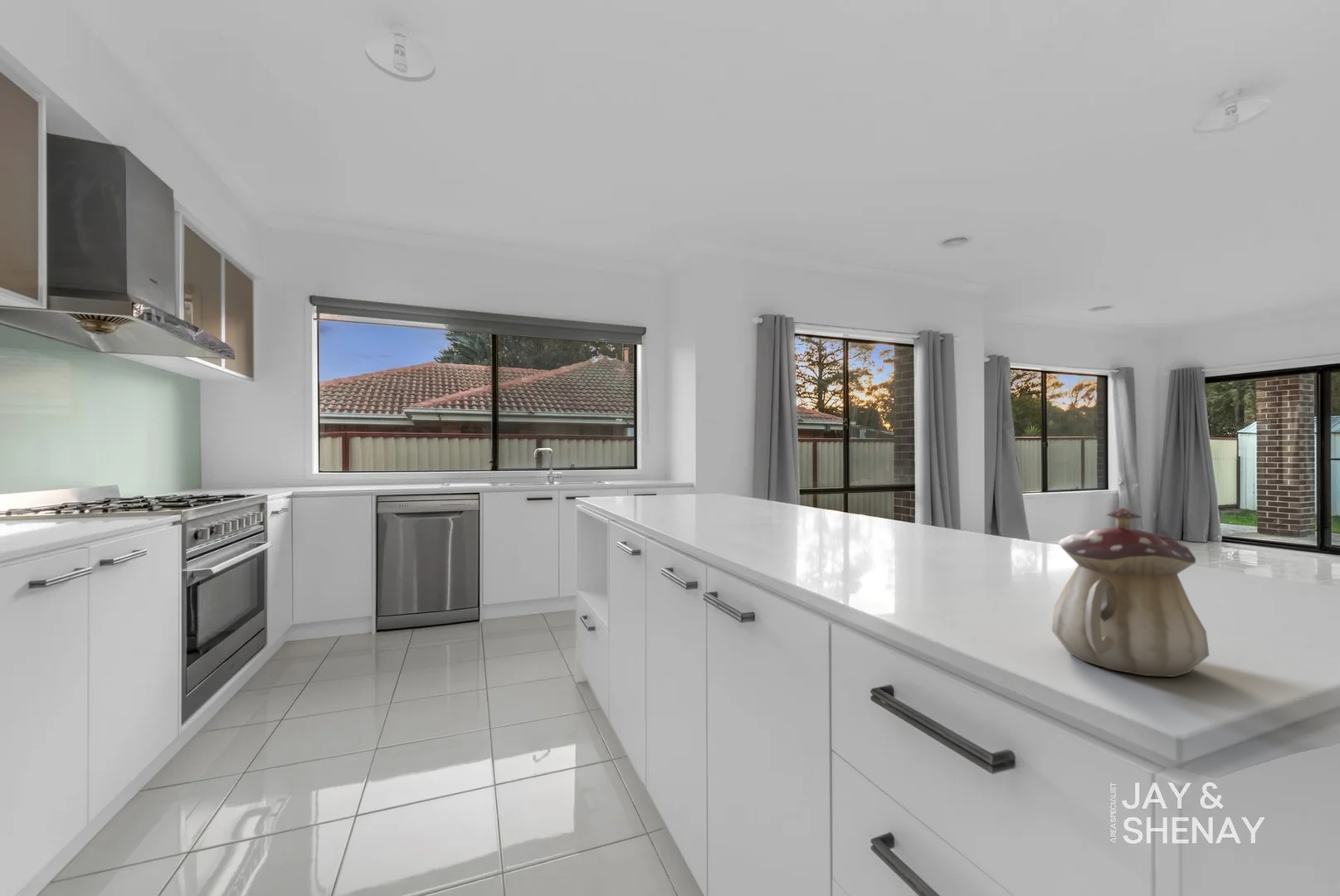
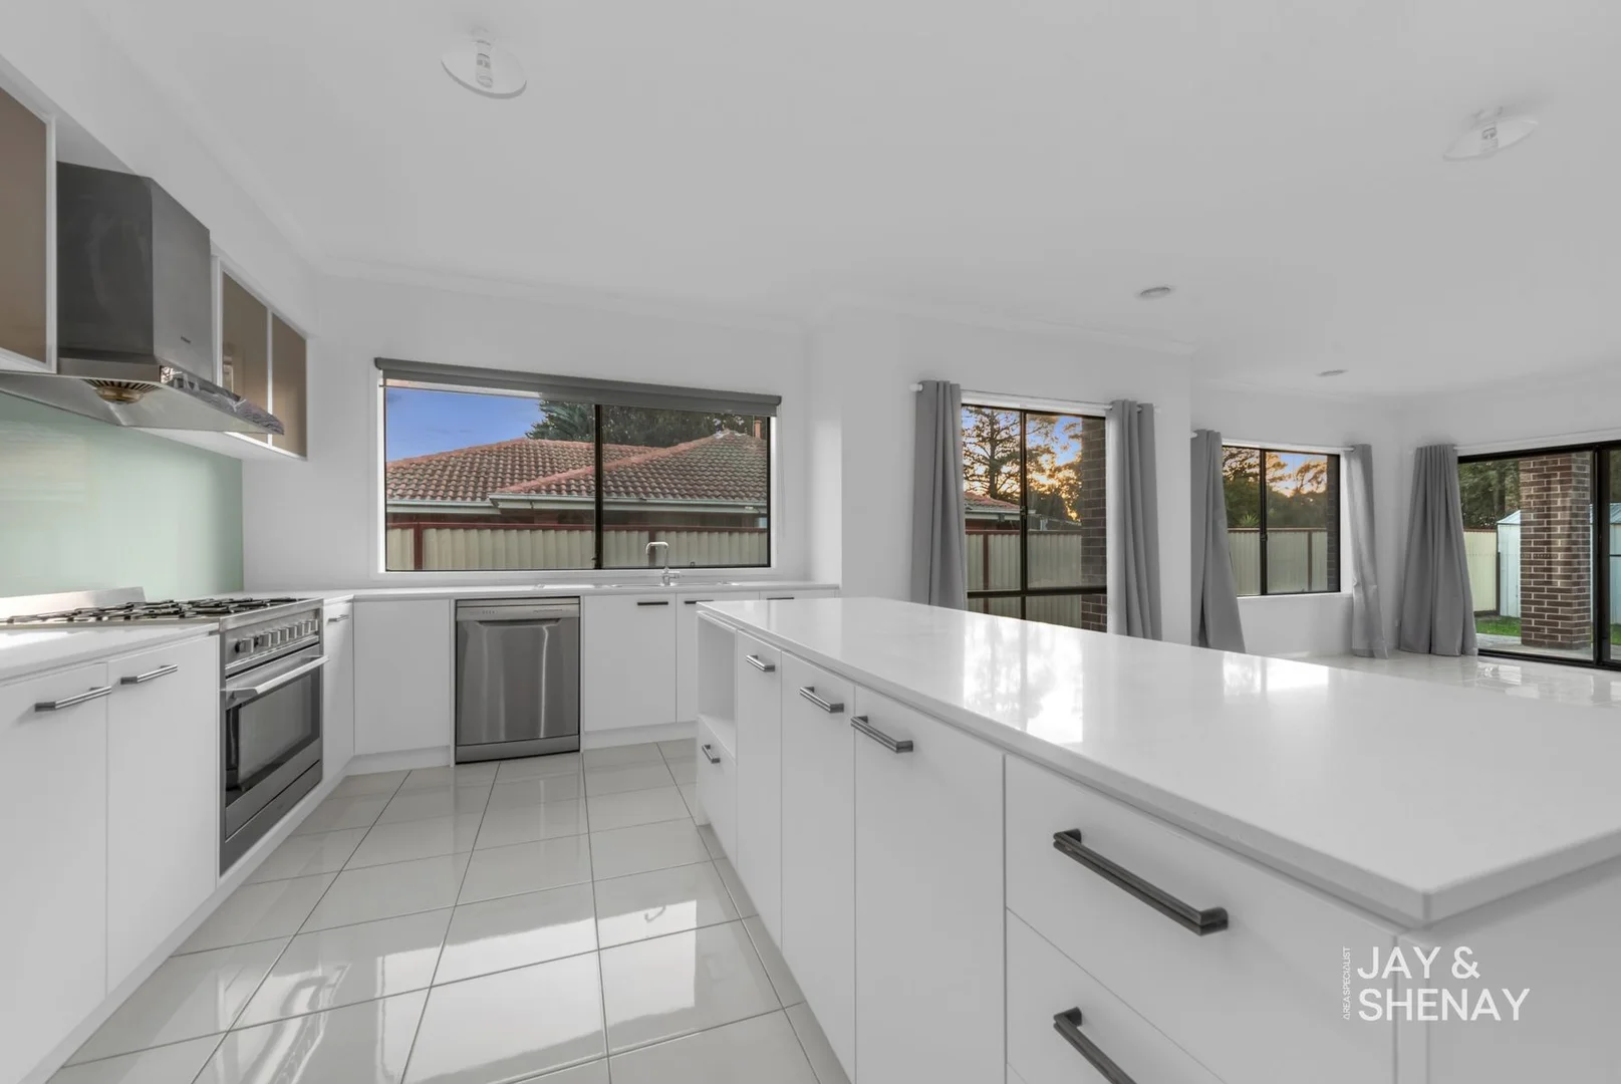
- teapot (1121, 583)
